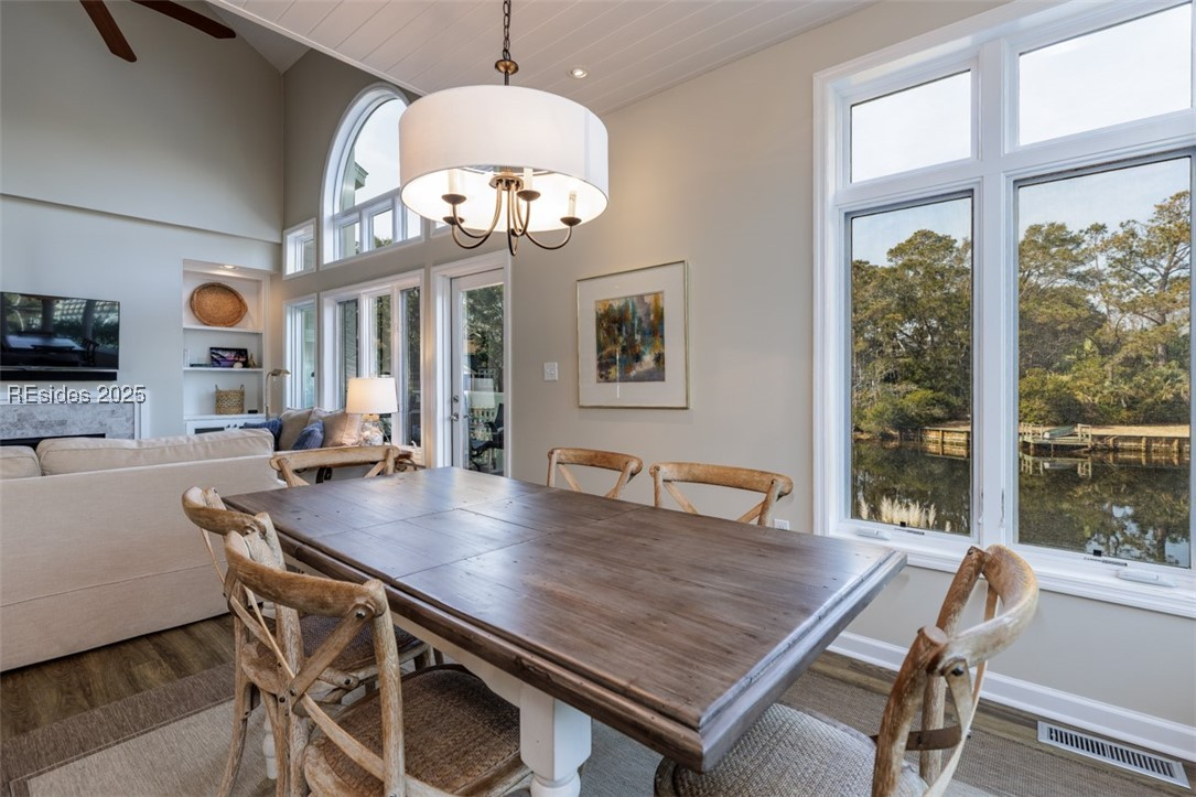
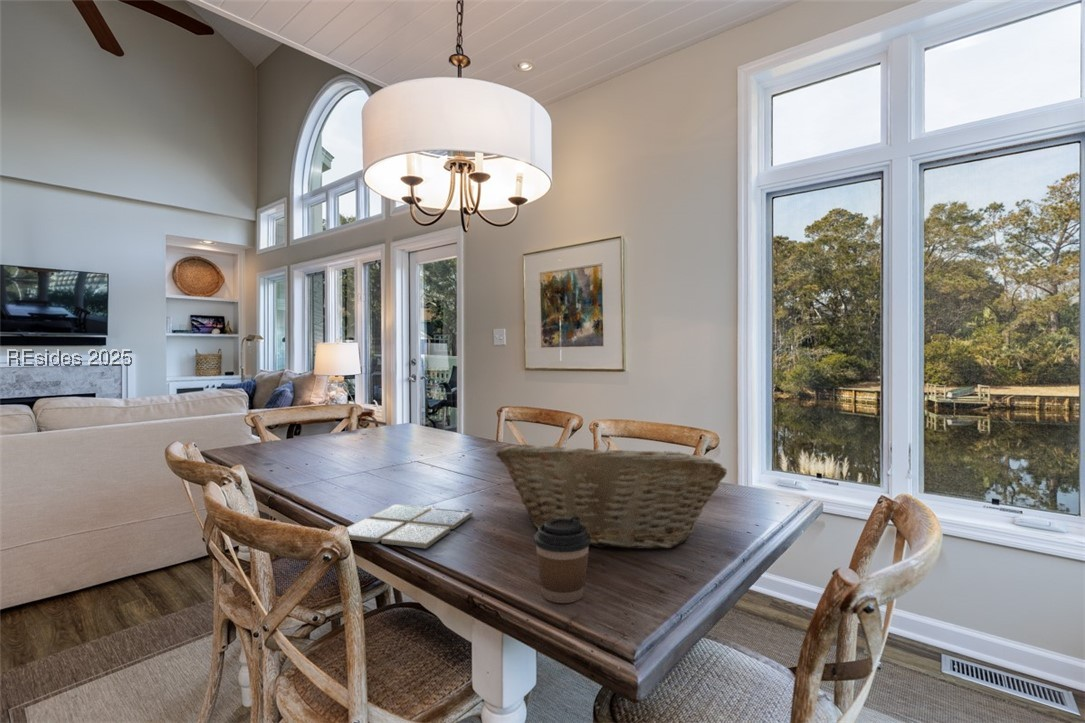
+ coffee cup (562, 555)
+ fruit basket (606, 481)
+ drink coaster (408, 523)
